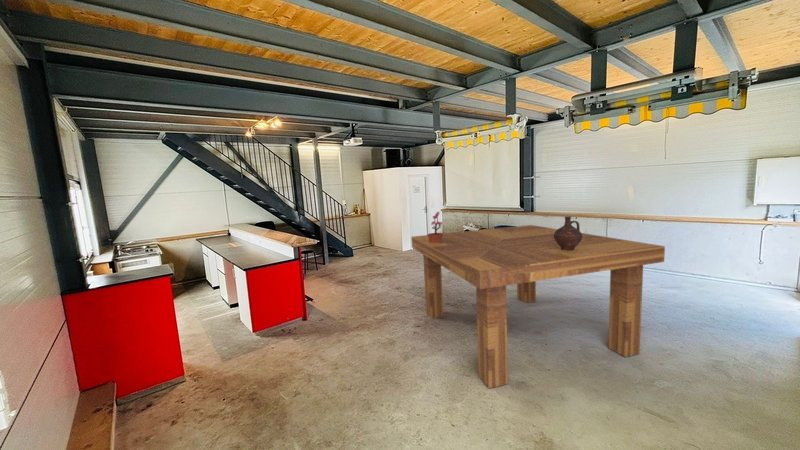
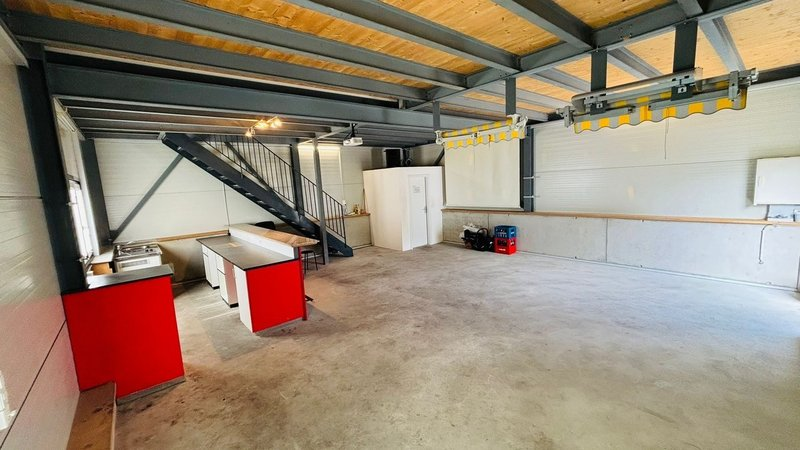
- dining table (512, 284)
- ceramic jug (567, 233)
- potted plant (433, 226)
